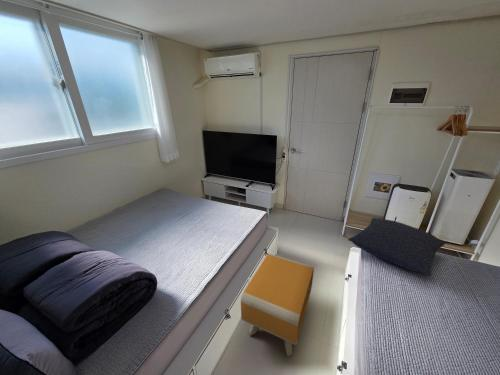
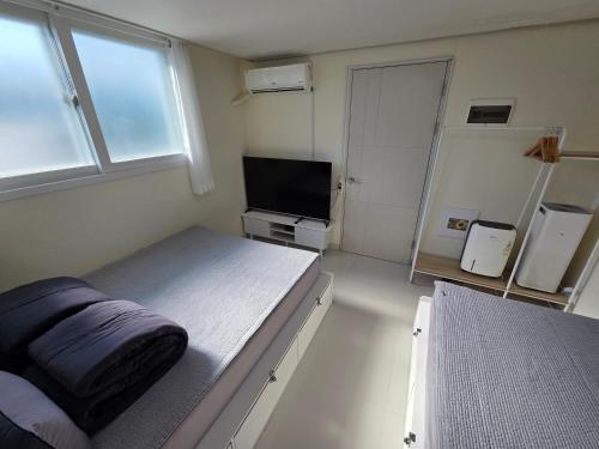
- nightstand (279, 300)
- pillow (395, 242)
